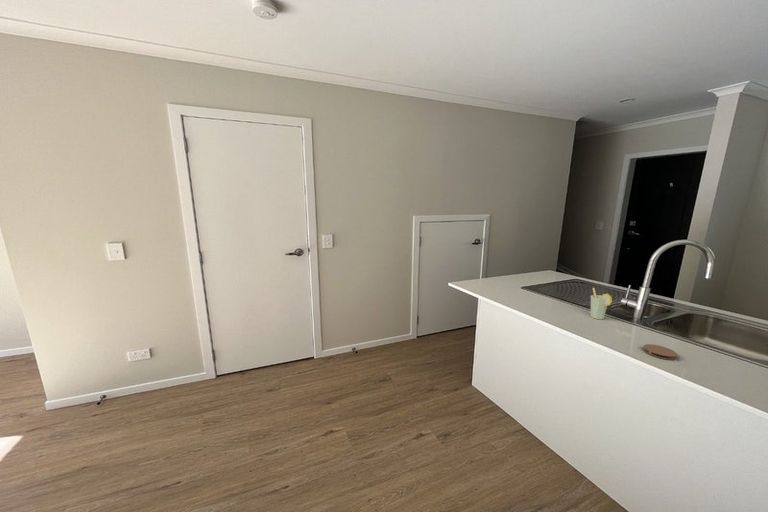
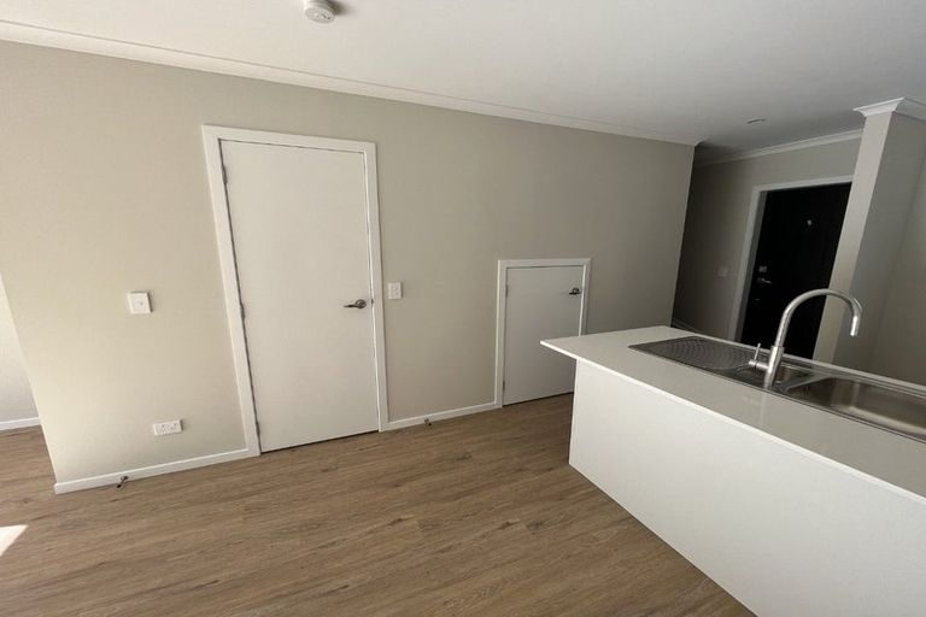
- cup (600, 304)
- coaster (659, 351)
